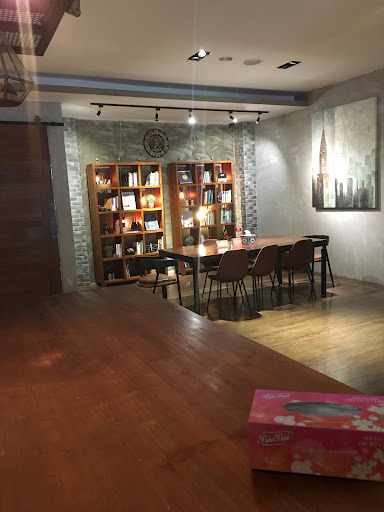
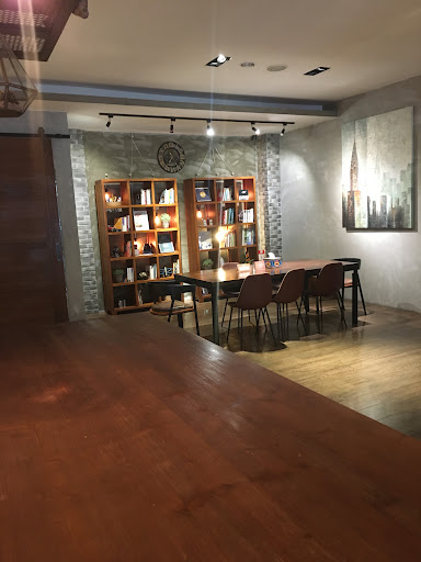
- tissue box (322, 431)
